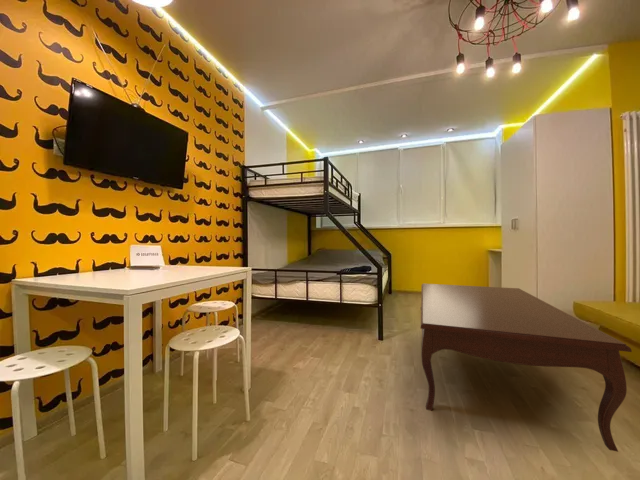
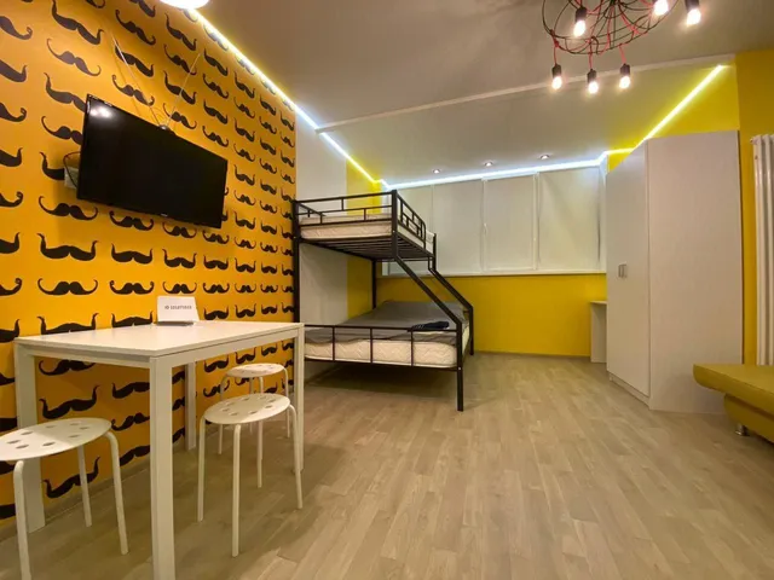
- coffee table (483, 335)
